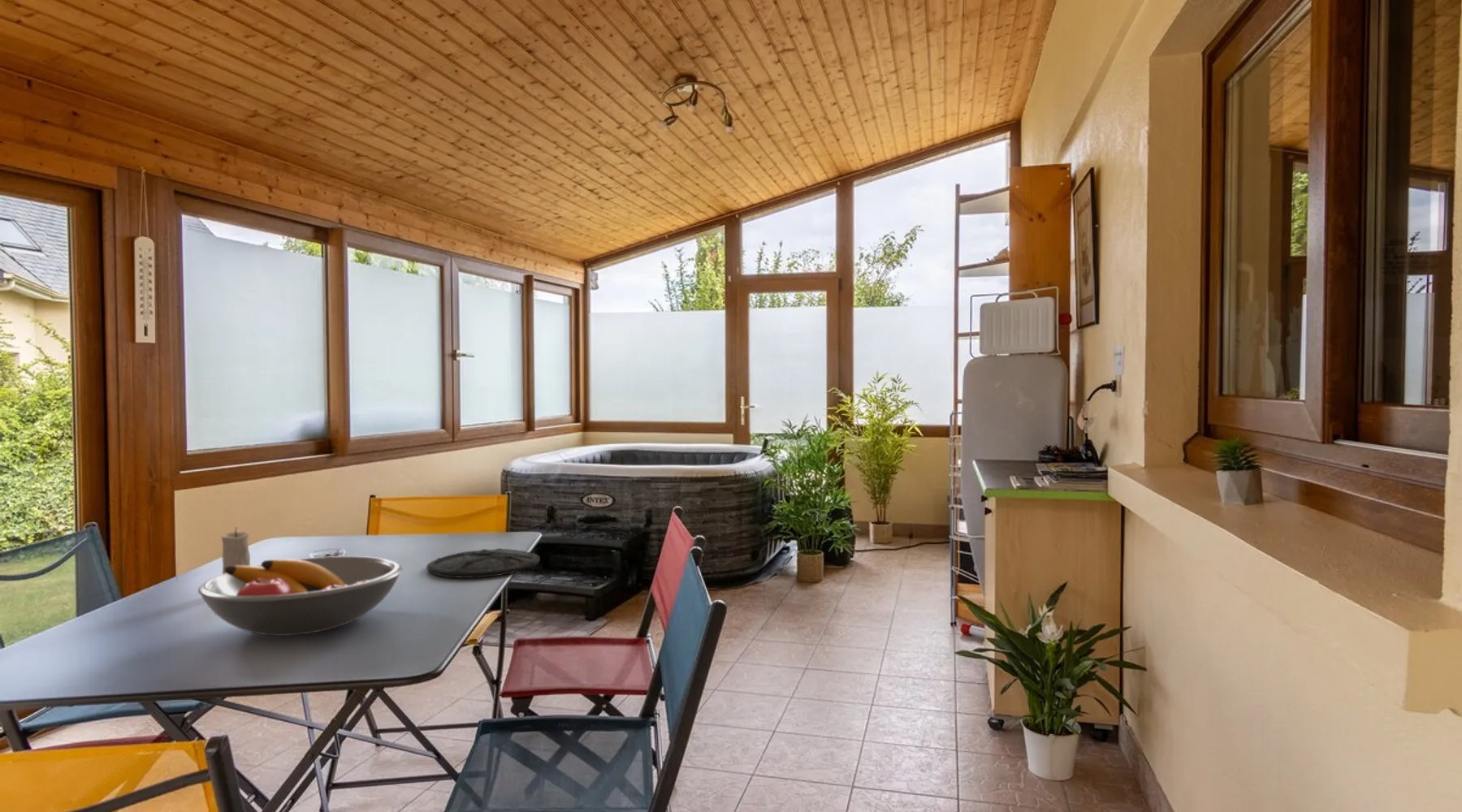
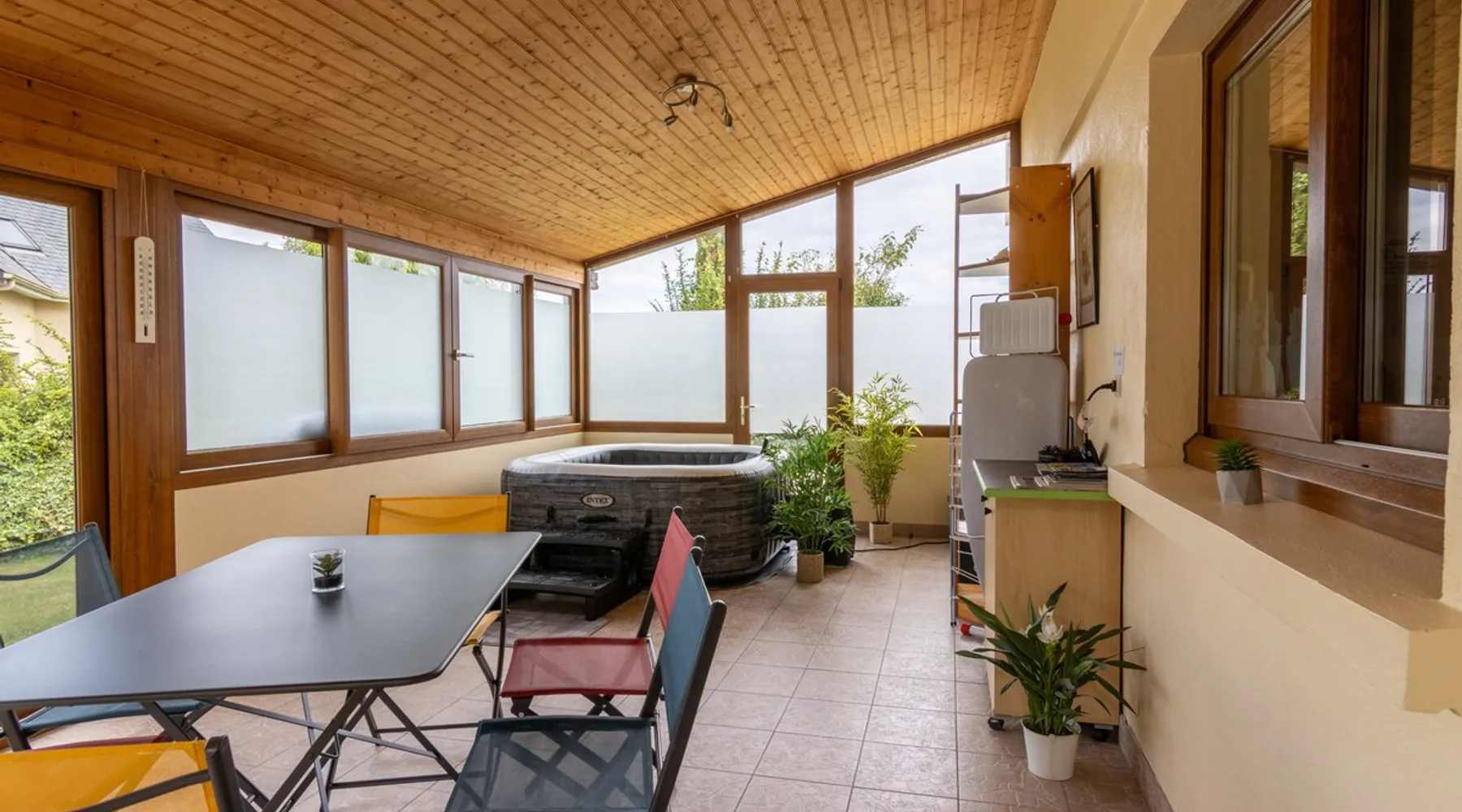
- plate (484, 556)
- fruit bowl (305, 593)
- candle (236, 559)
